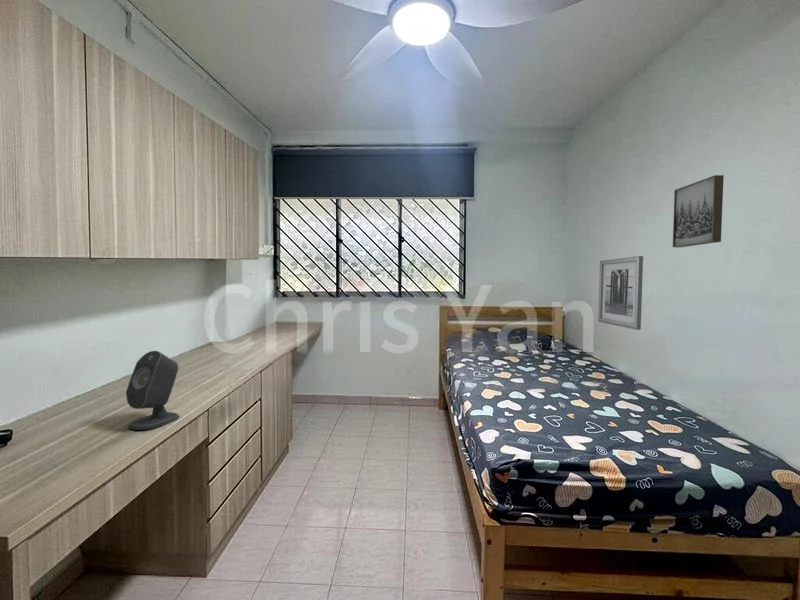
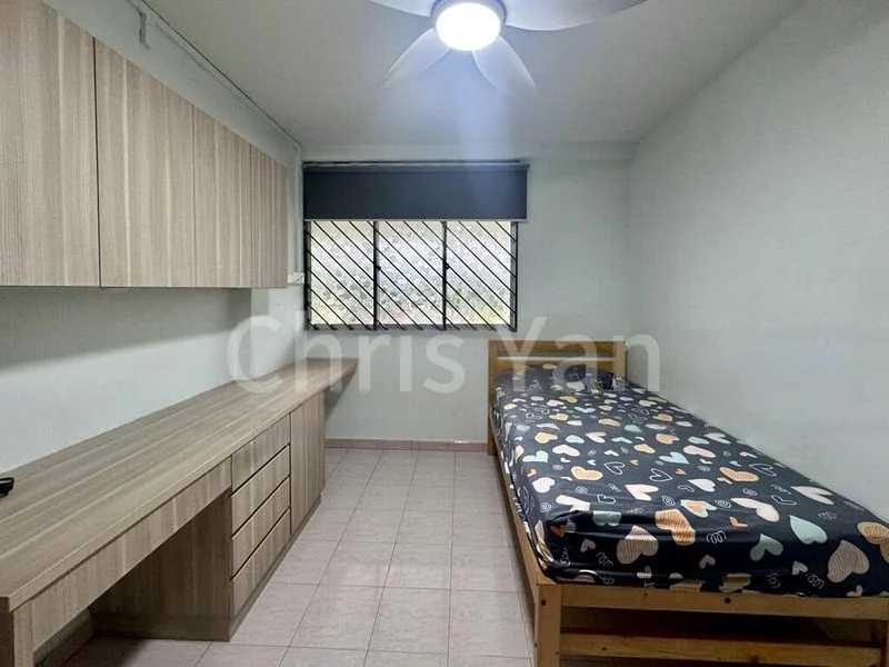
- wall art (618, 292)
- speaker (155, 386)
- wall art (696, 214)
